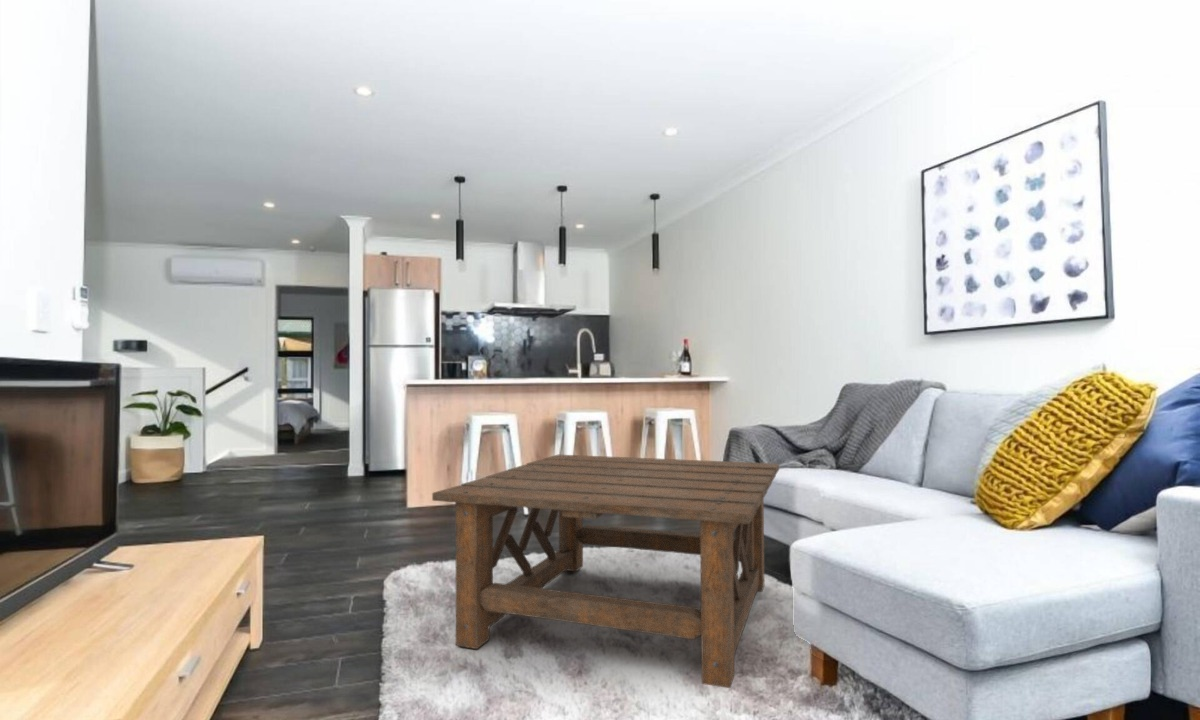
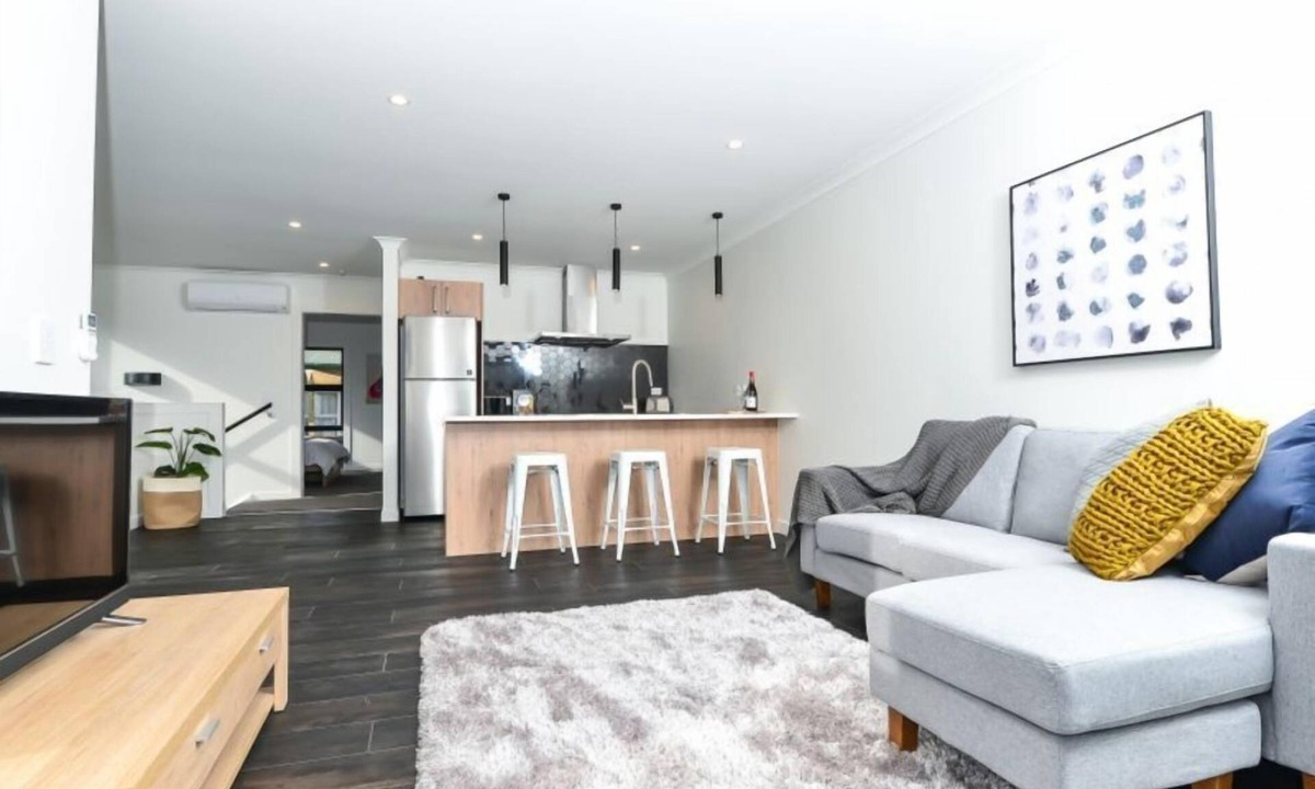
- coffee table (627, 543)
